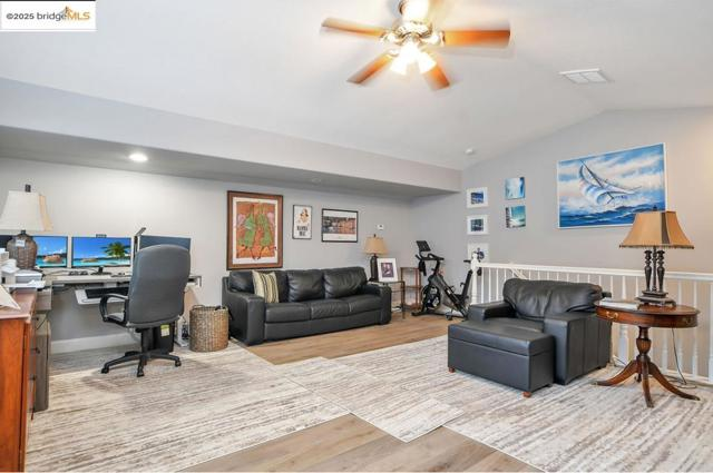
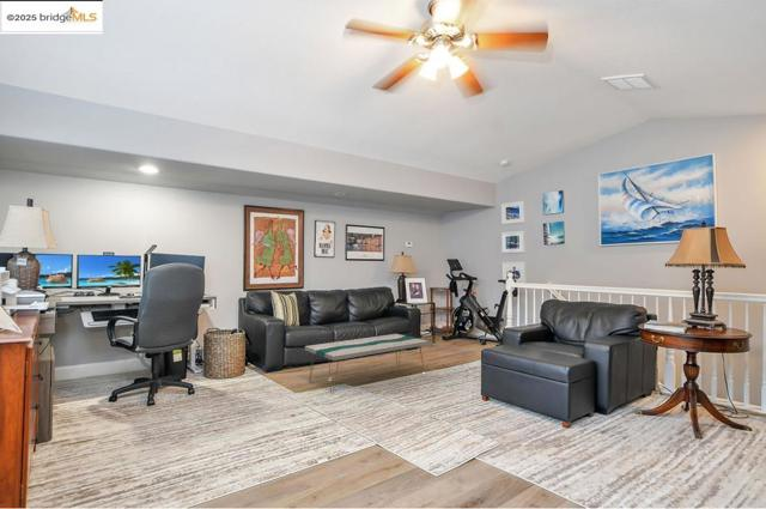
+ coffee table (366, 355)
